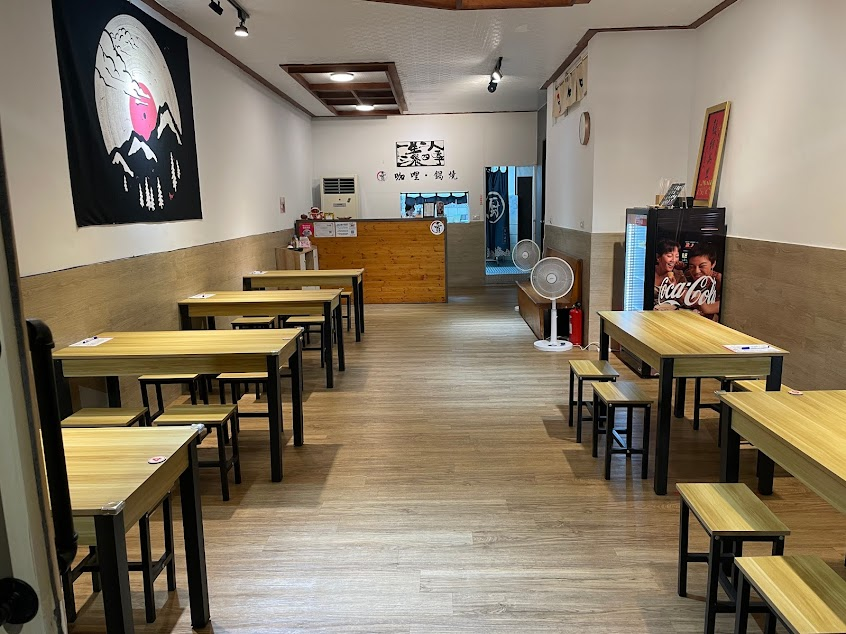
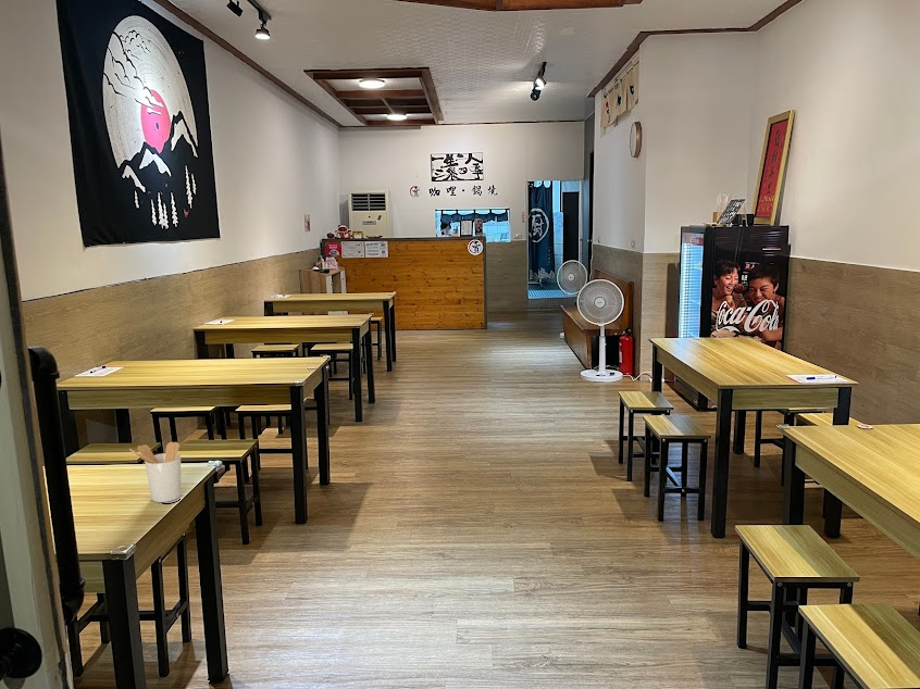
+ utensil holder (156, 471)
